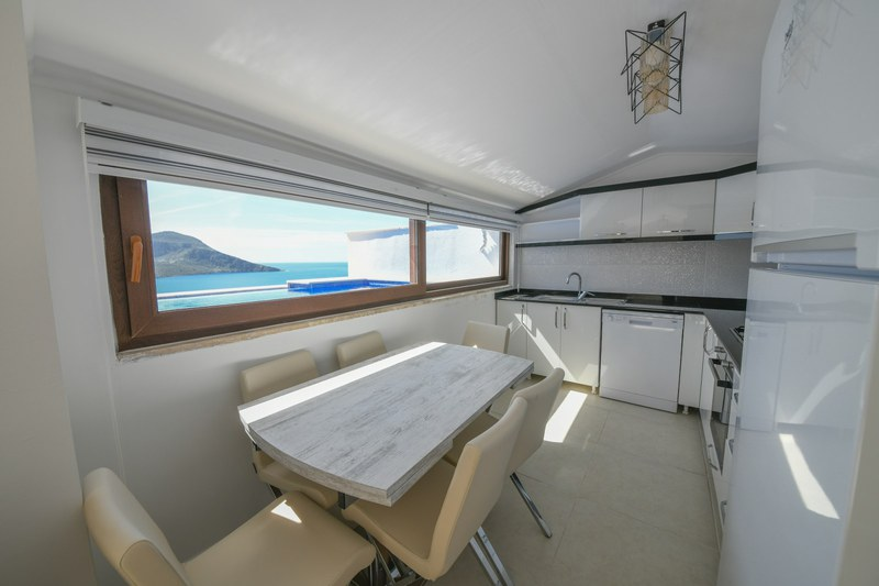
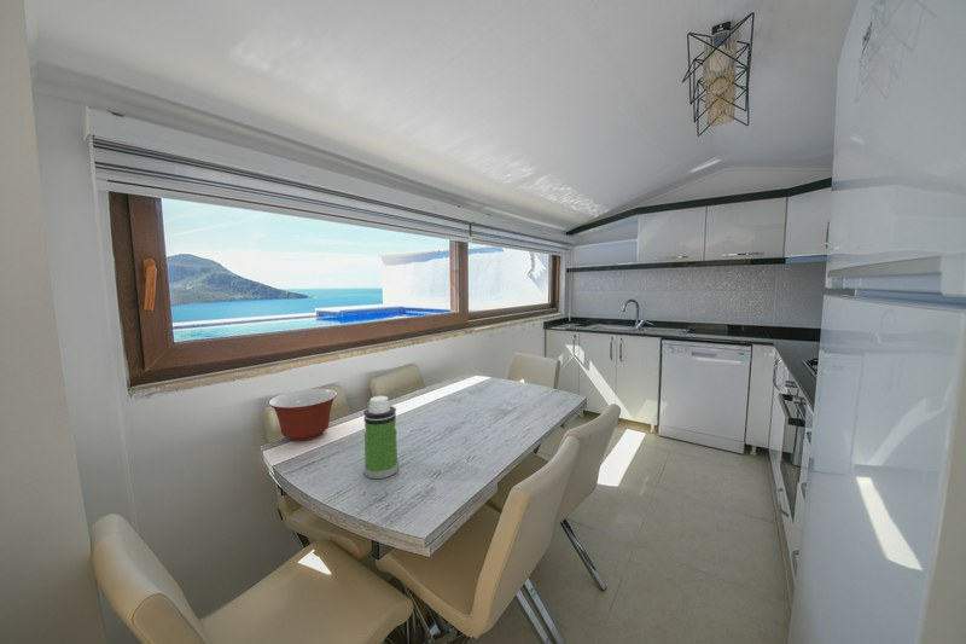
+ mixing bowl (304, 416)
+ water bottle (379, 434)
